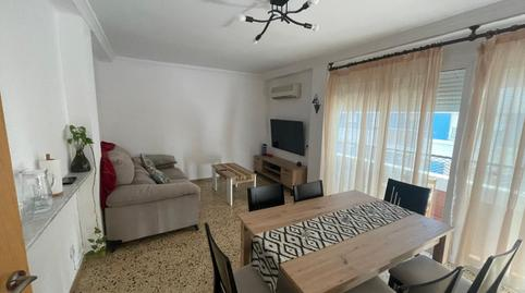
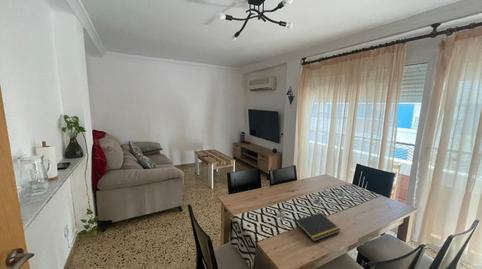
+ notepad (317, 225)
